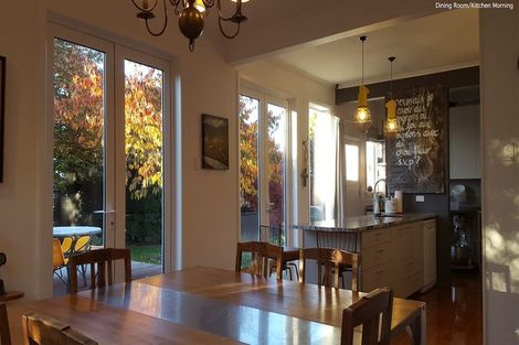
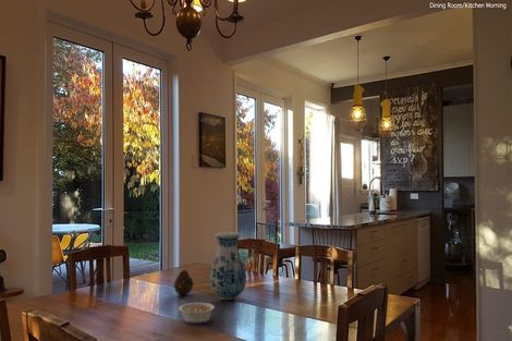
+ fruit (183, 281)
+ legume (195, 312)
+ vase (228, 265)
